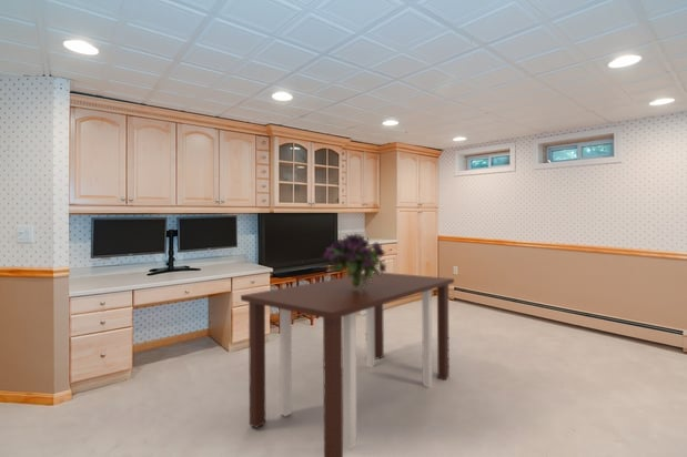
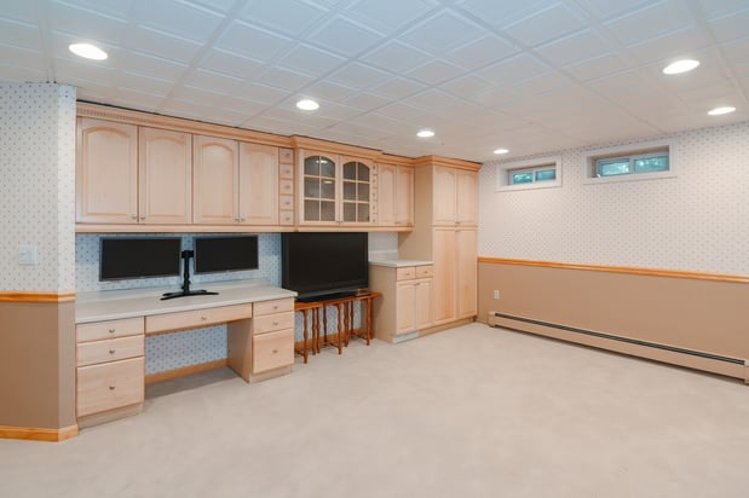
- dining table (366, 342)
- bouquet (356, 261)
